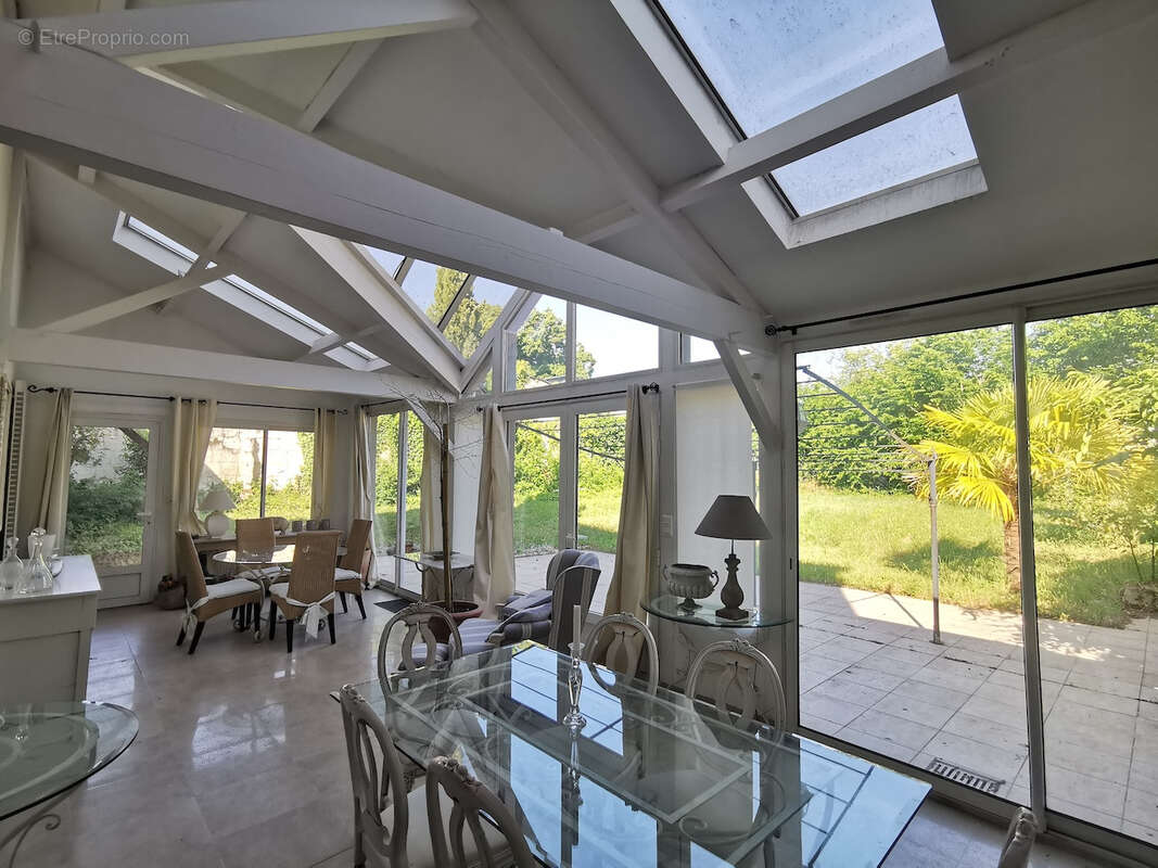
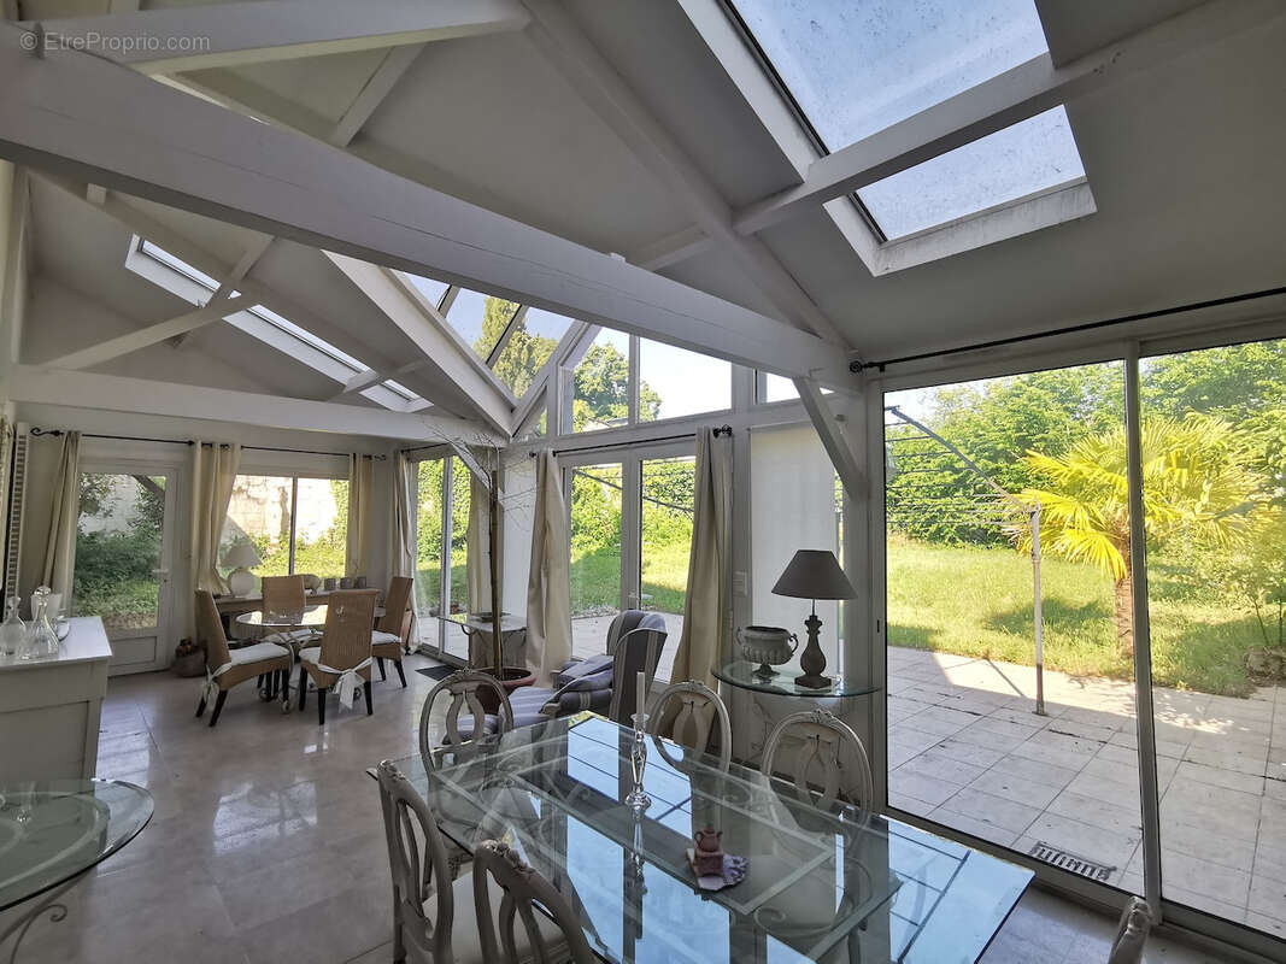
+ teapot (711, 848)
